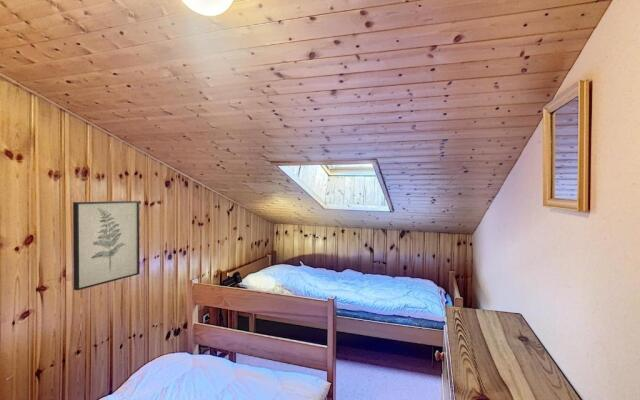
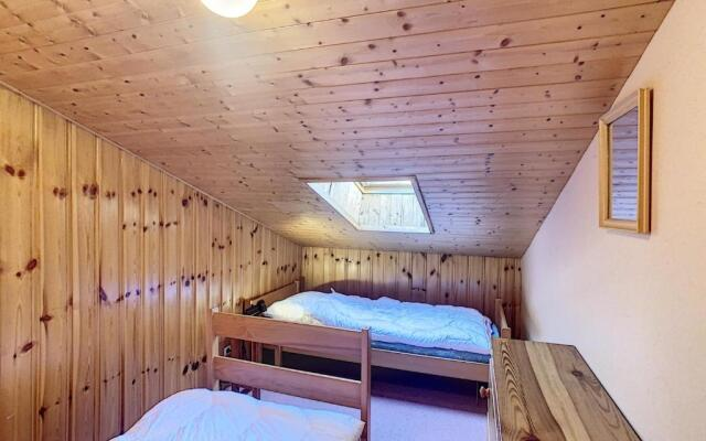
- wall art (109, 241)
